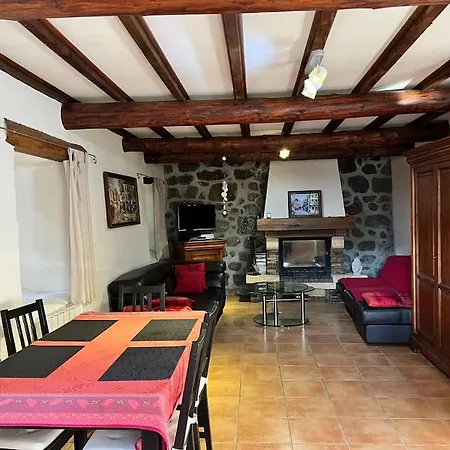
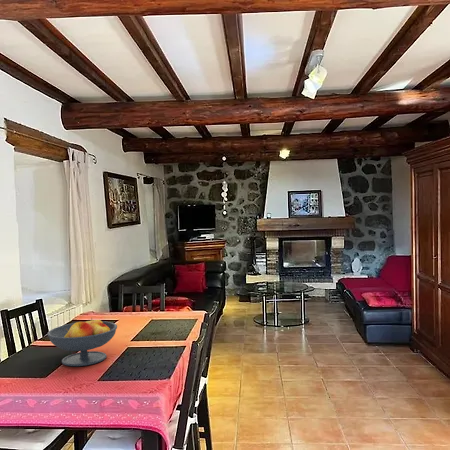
+ fruit bowl (83, 338)
